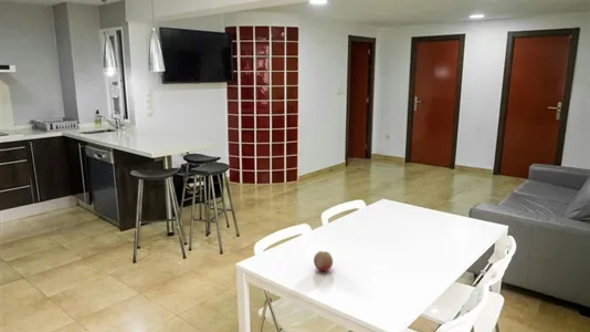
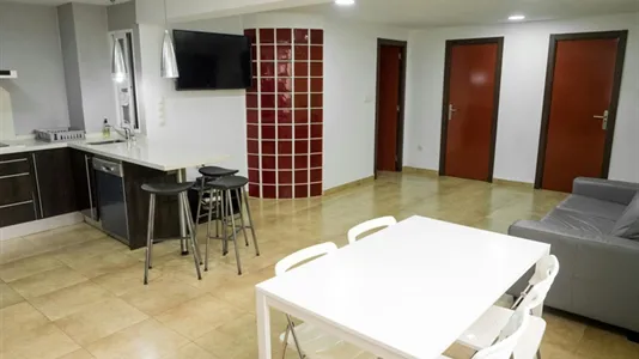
- fruit (323, 260)
